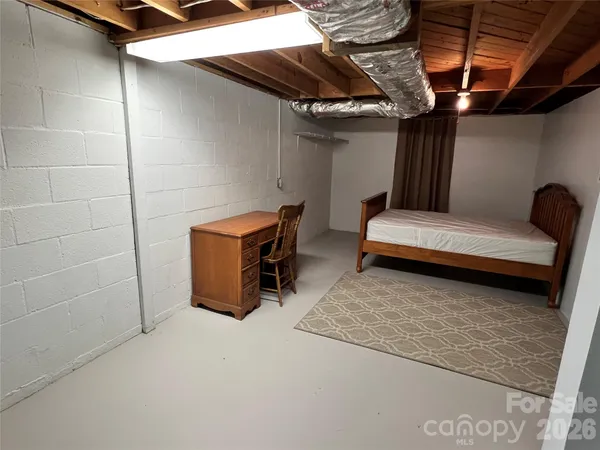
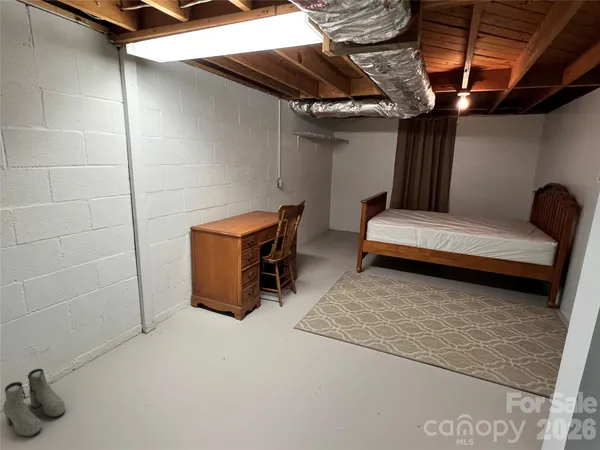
+ boots (33, 399)
